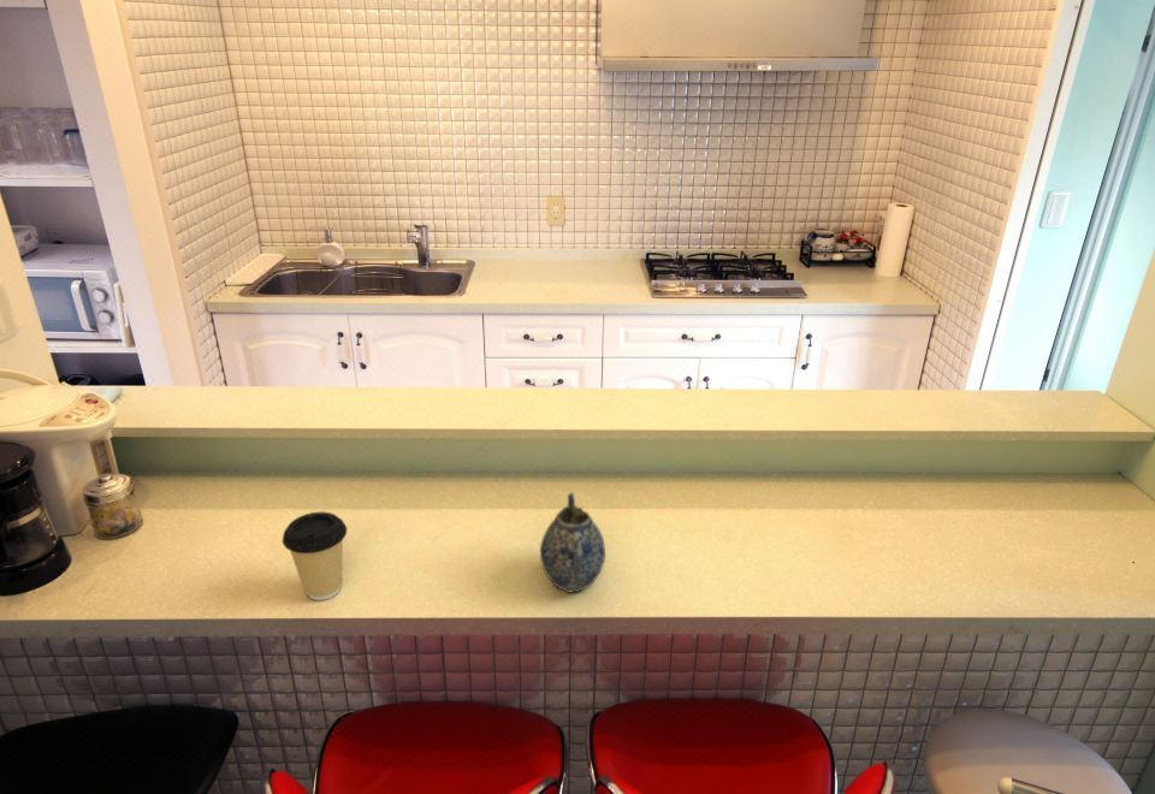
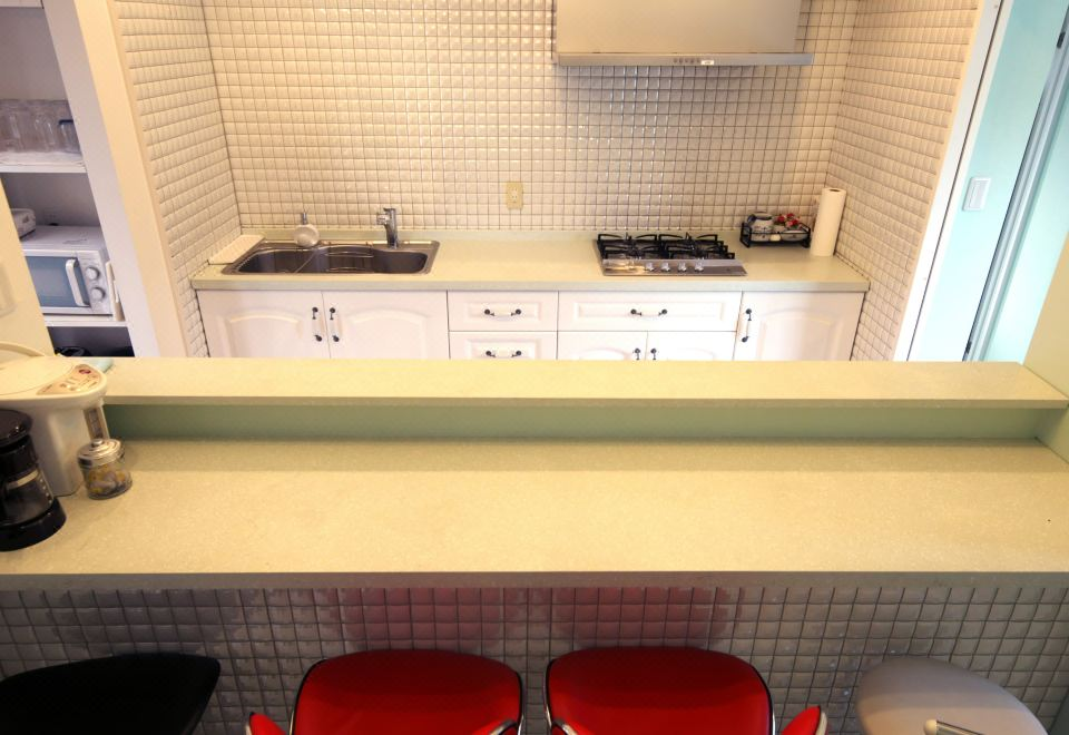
- coffee cup (318, 557)
- teapot (571, 545)
